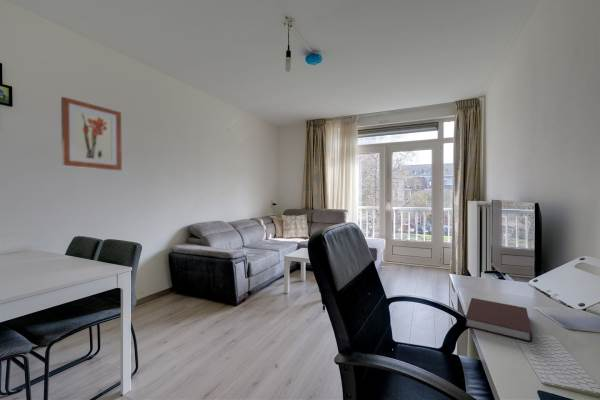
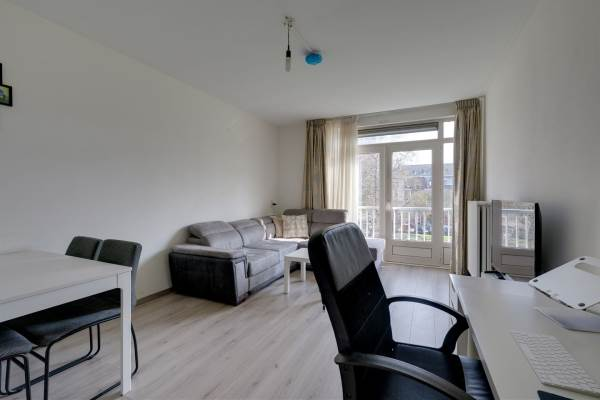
- notebook (497, 316)
- wall art (93, 136)
